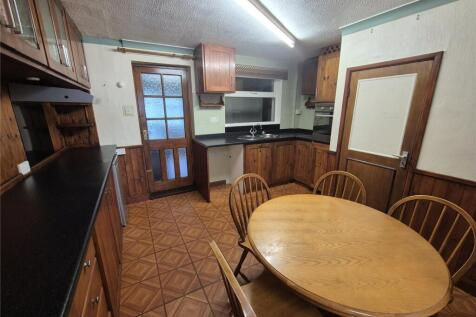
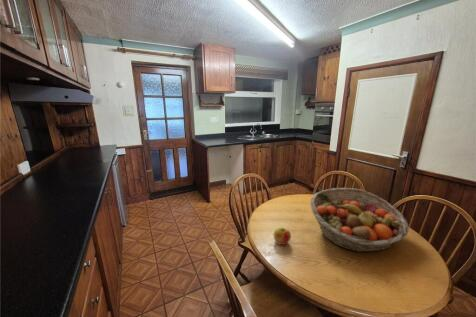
+ apple (281, 235)
+ fruit basket (354, 217)
